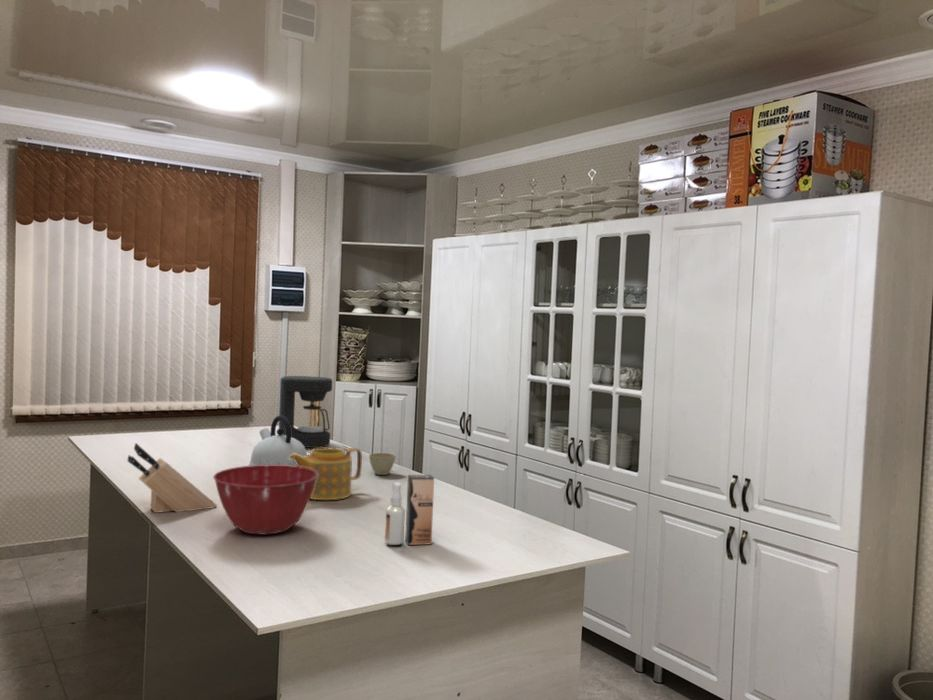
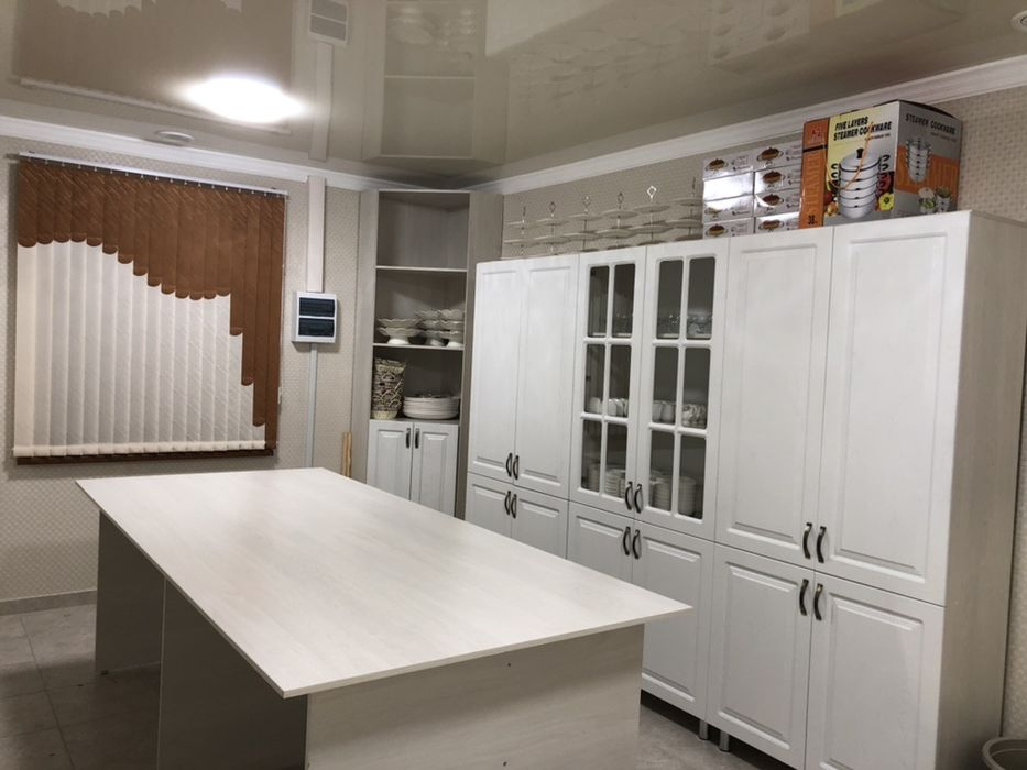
- coffee maker (305, 408)
- knife block (172, 476)
- mixing bowl (265, 500)
- teapot (325, 472)
- kettle (278, 440)
- spray bottle (409, 509)
- flower pot (381, 464)
